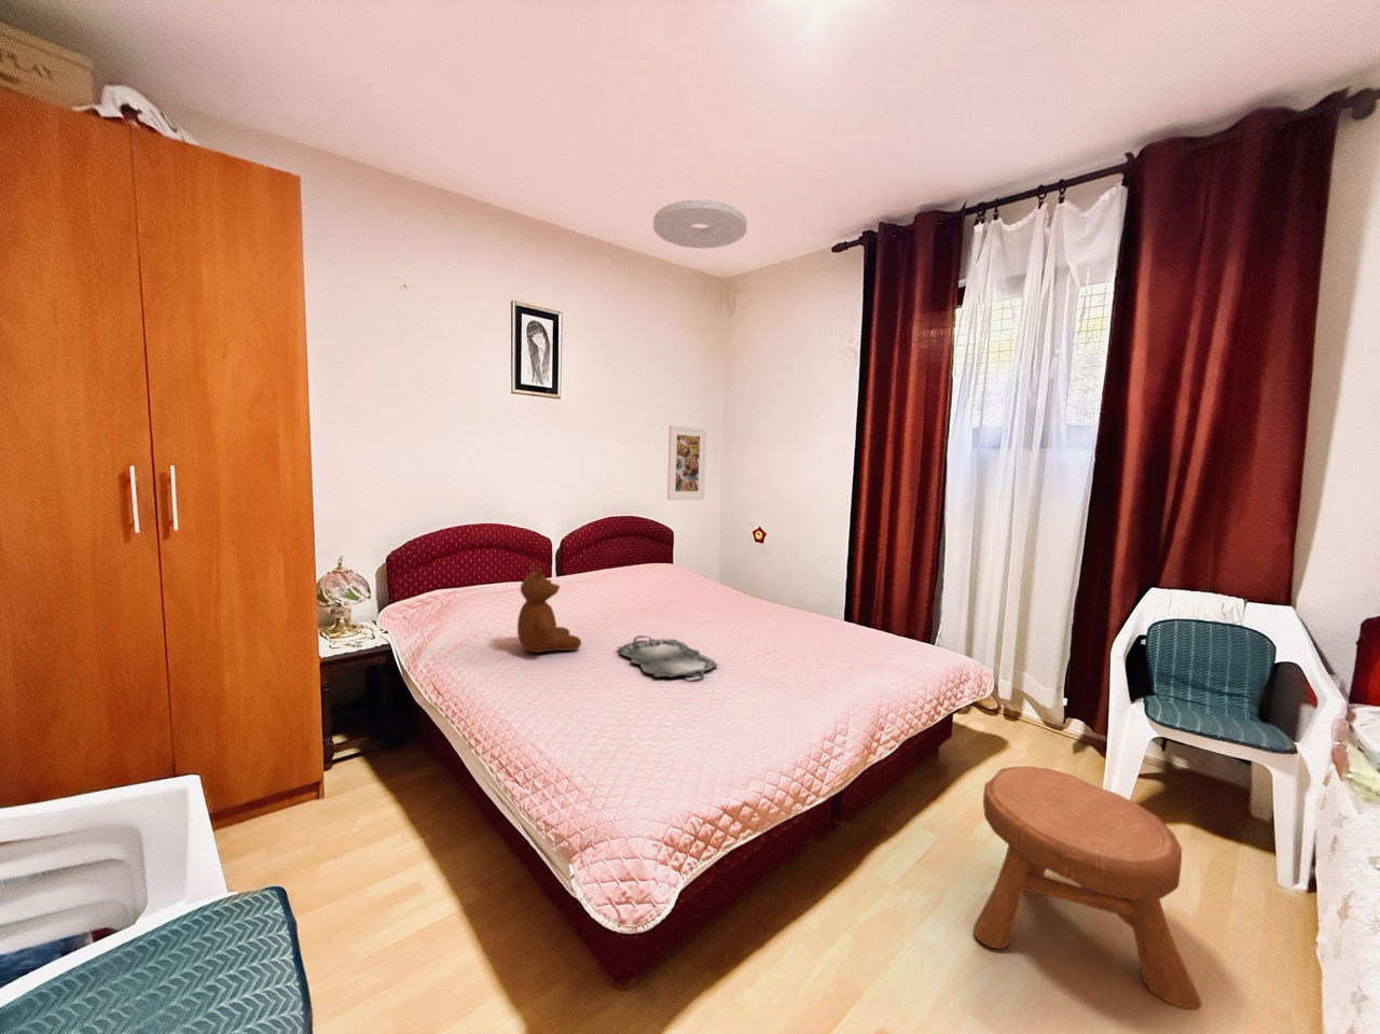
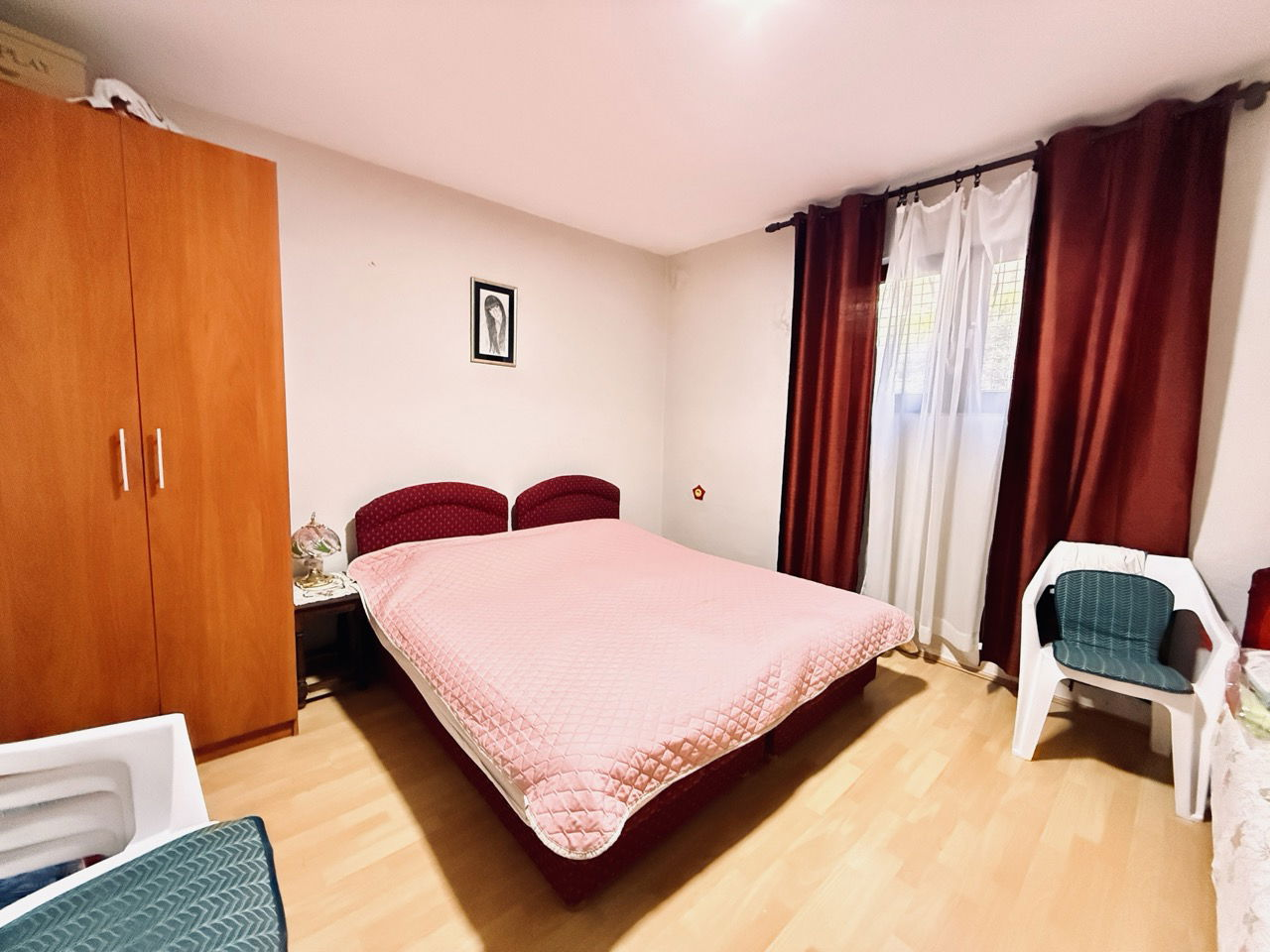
- serving tray (665, 656)
- ceiling light (700, 228)
- stool (1083, 875)
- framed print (687, 463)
- teddy bear (548, 606)
